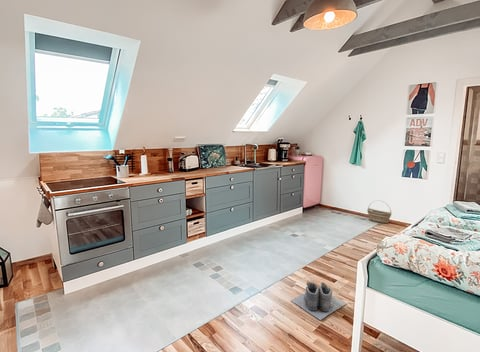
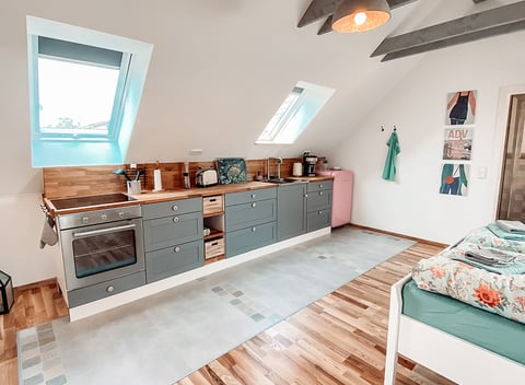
- boots (319, 292)
- basket (379, 211)
